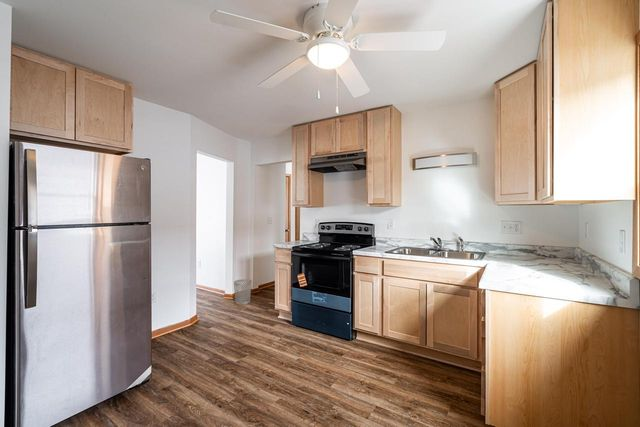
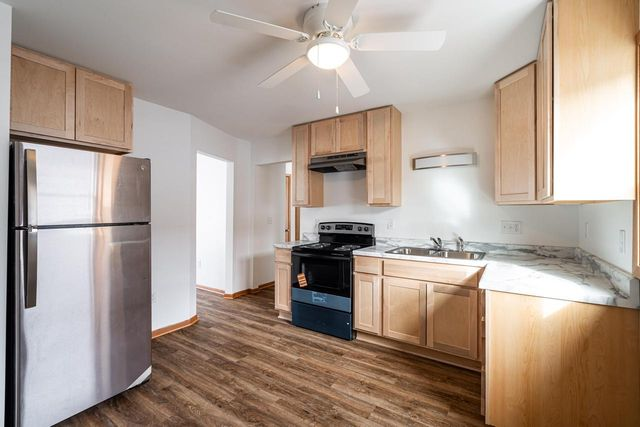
- wastebasket (242, 291)
